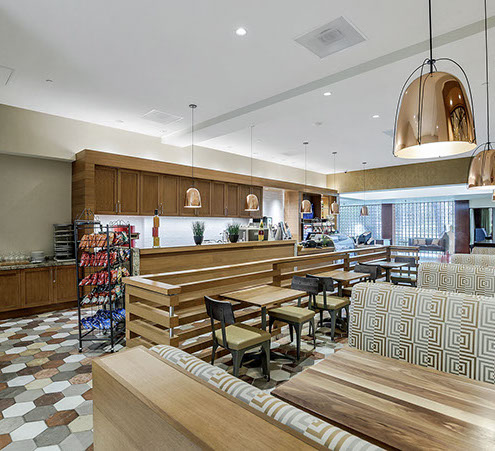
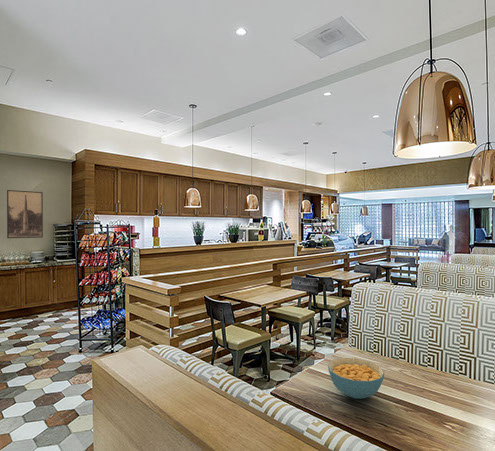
+ cereal bowl (355, 381)
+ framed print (25, 214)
